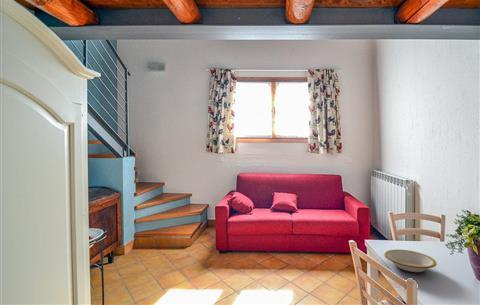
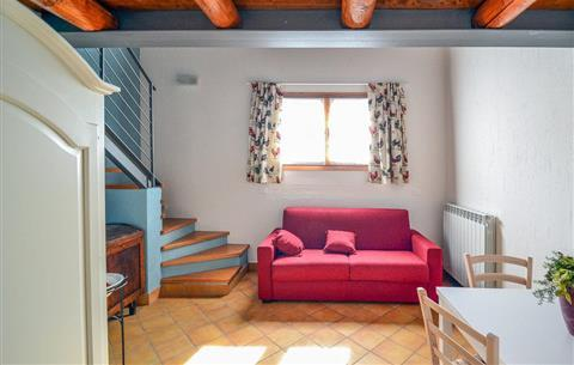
- bowl (409, 262)
